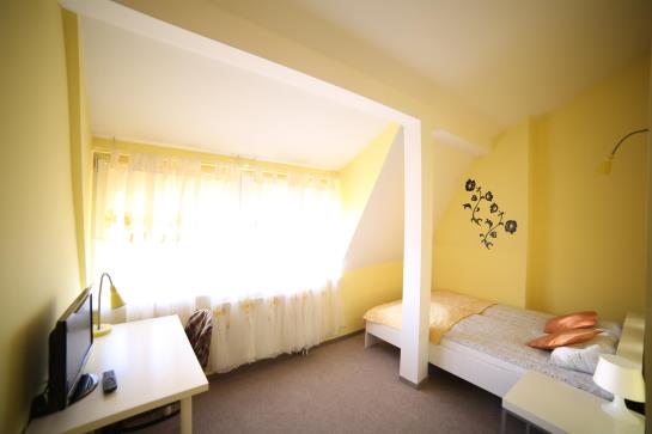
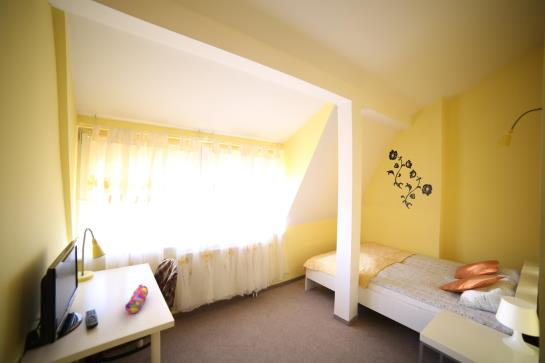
+ pencil case (137, 298)
